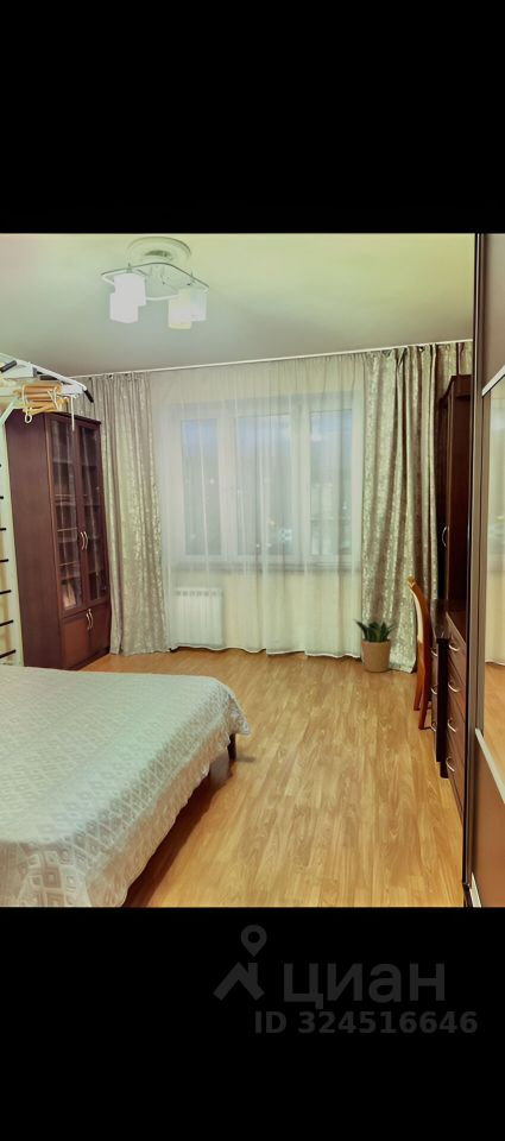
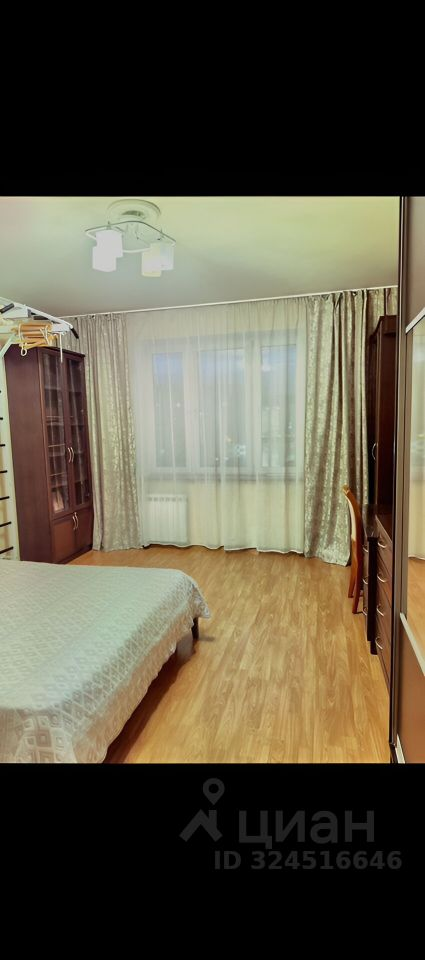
- potted plant (375, 644)
